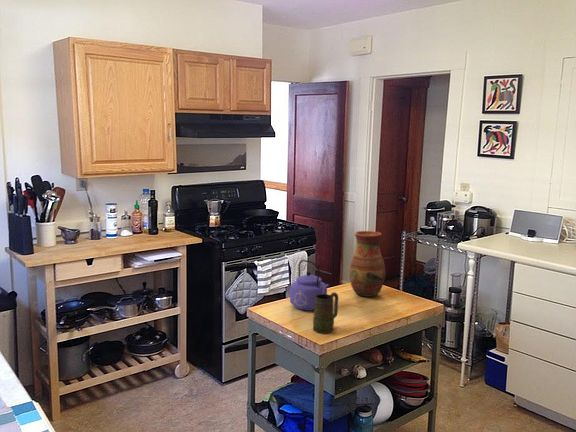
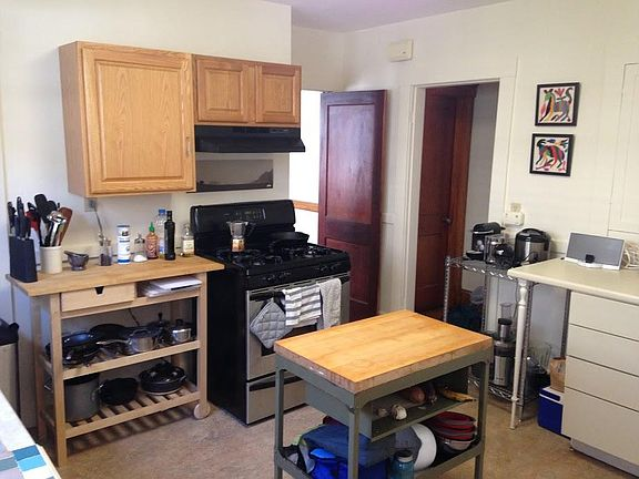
- kettle (312, 285)
- vase (367, 263)
- mug (327, 311)
